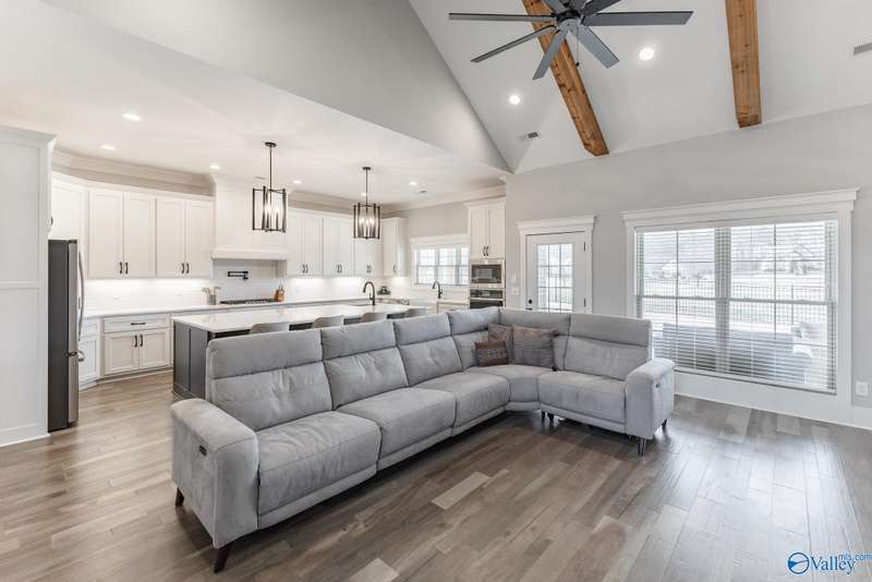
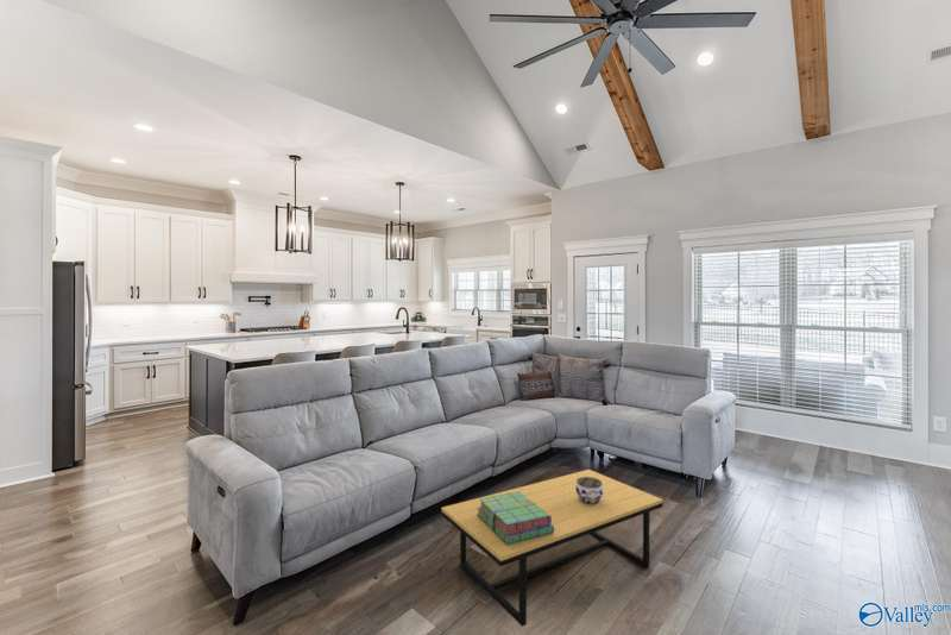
+ stack of books (514, 514)
+ coffee table (554, 534)
+ jar (588, 490)
